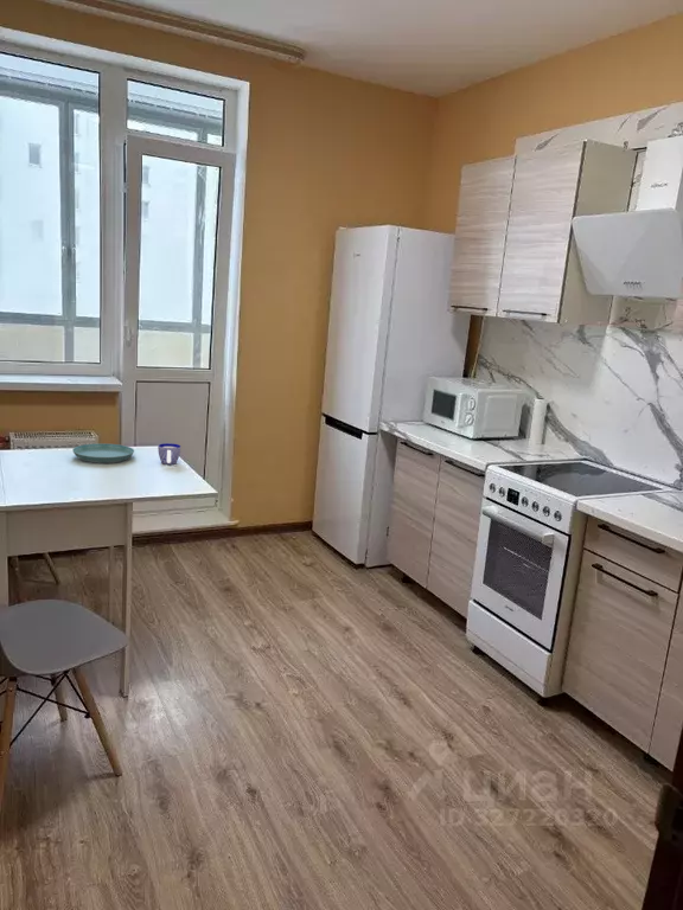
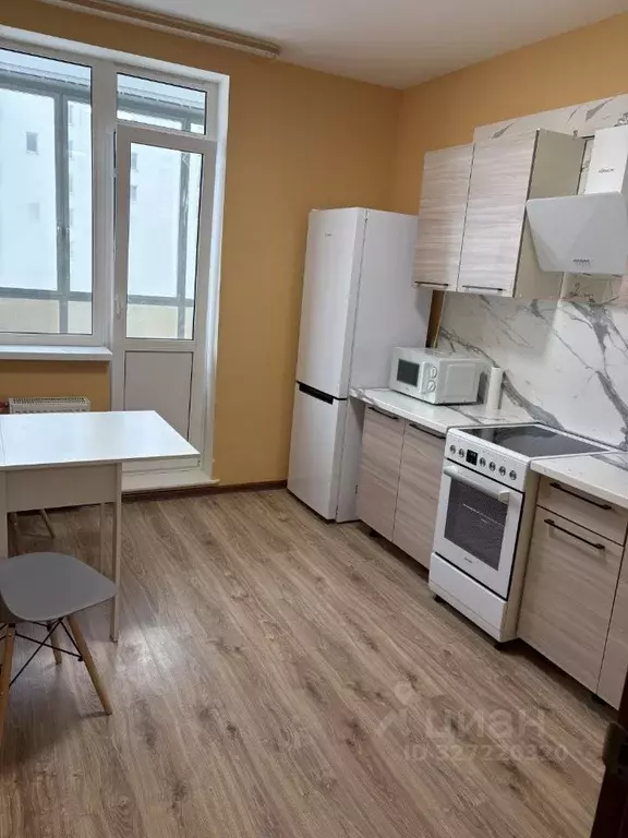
- cup (168, 455)
- saucer (103, 453)
